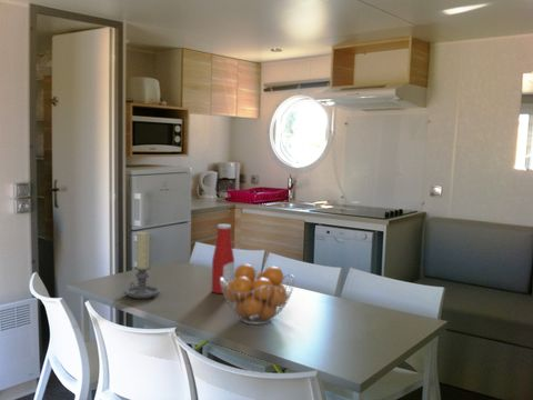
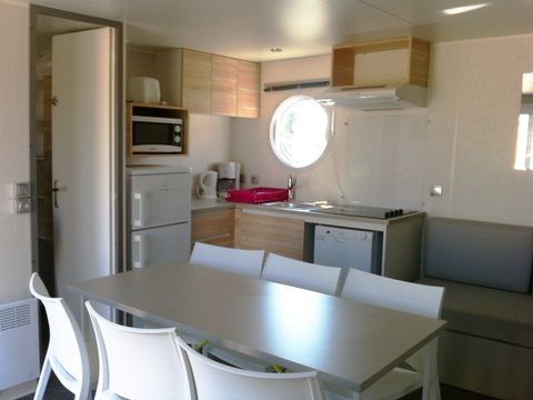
- fruit basket (257, 292)
- bottle (223, 258)
- candle holder (140, 262)
